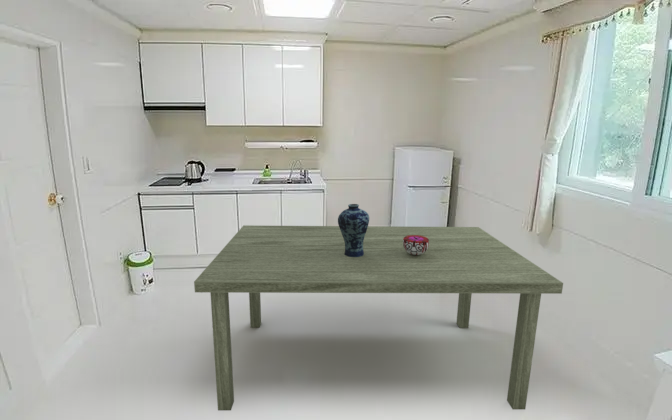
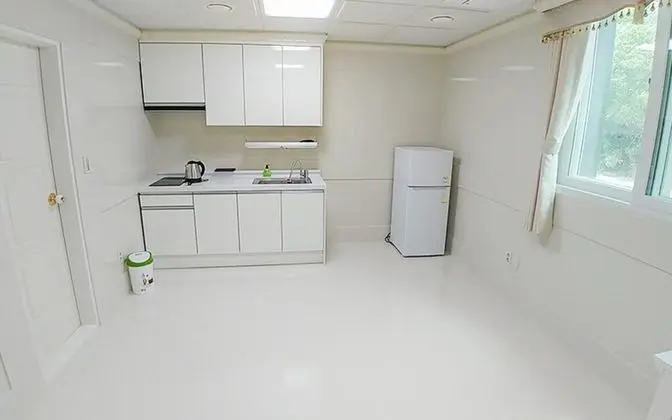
- vase (353, 229)
- dining table (367, 292)
- decorative bowl (415, 246)
